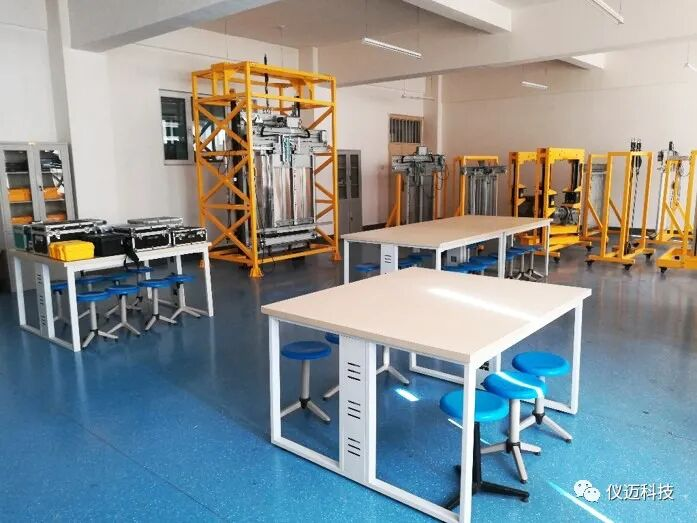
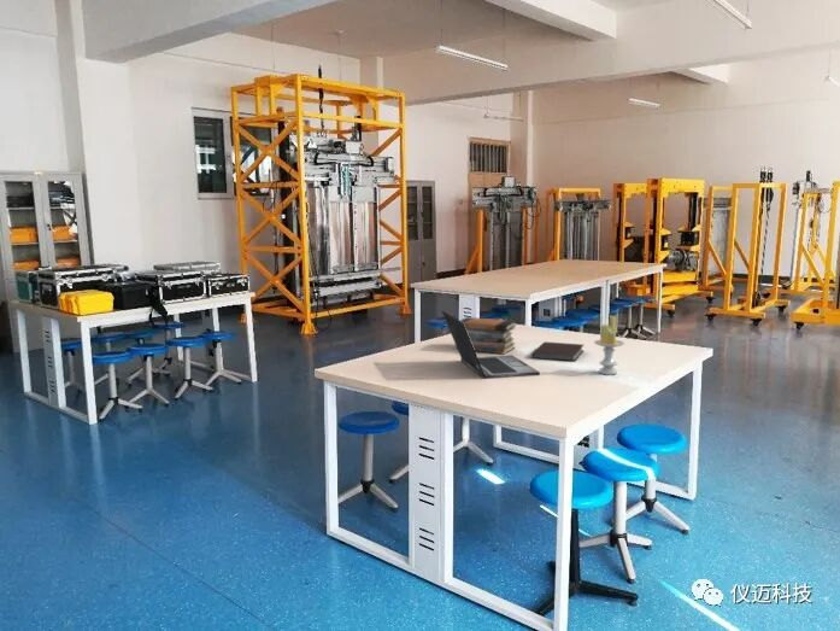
+ book stack (484, 334)
+ laptop (488, 356)
+ candle (609, 344)
+ notebook (558, 351)
